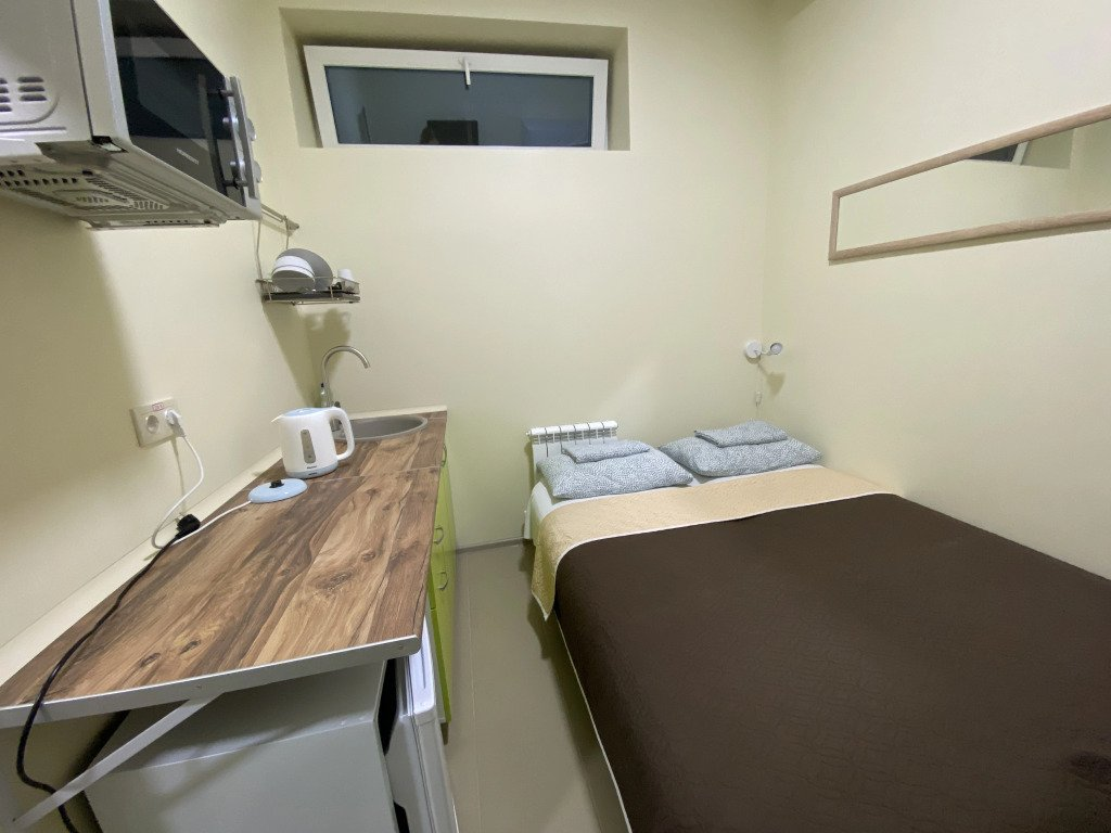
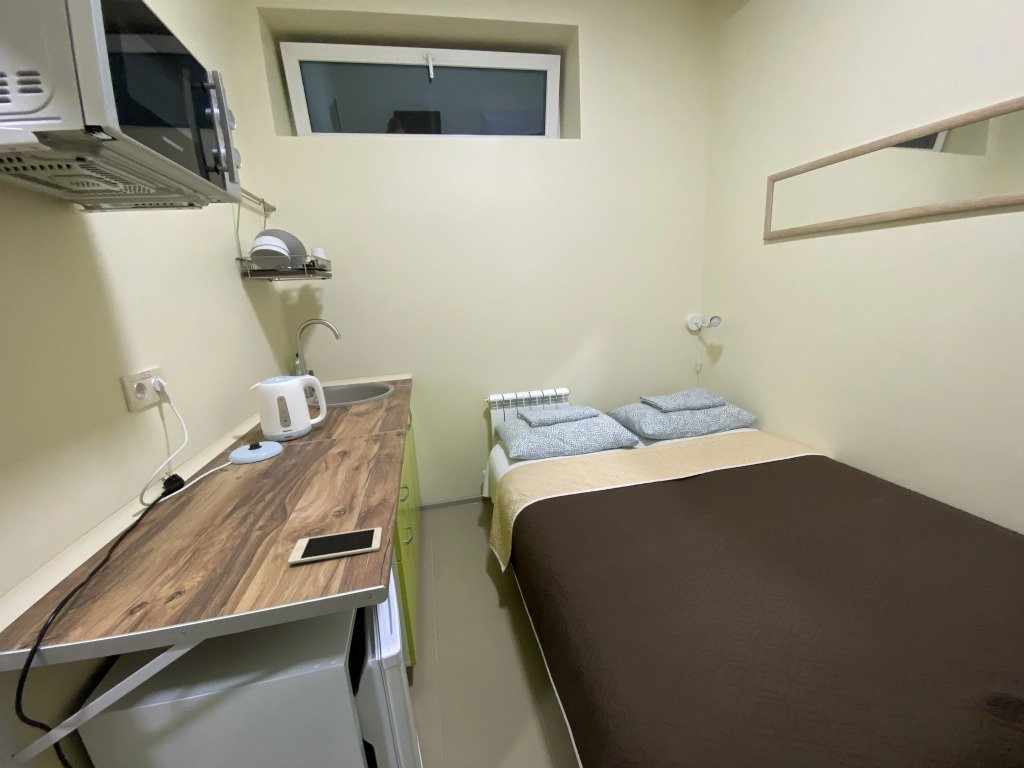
+ cell phone (338, 544)
